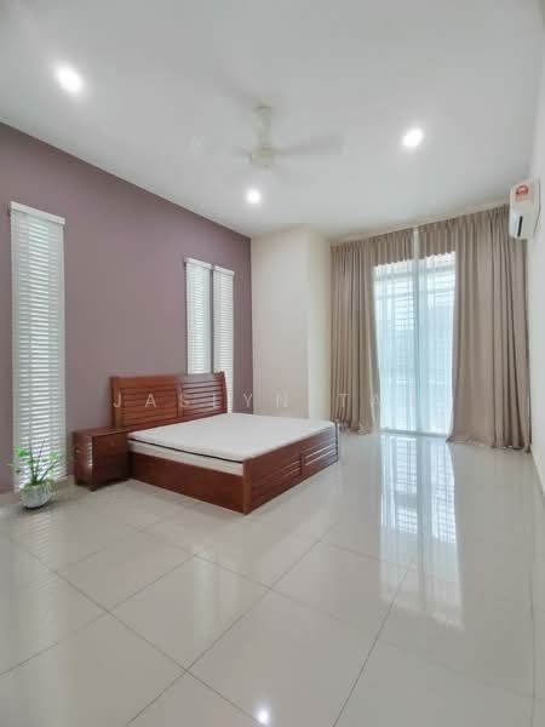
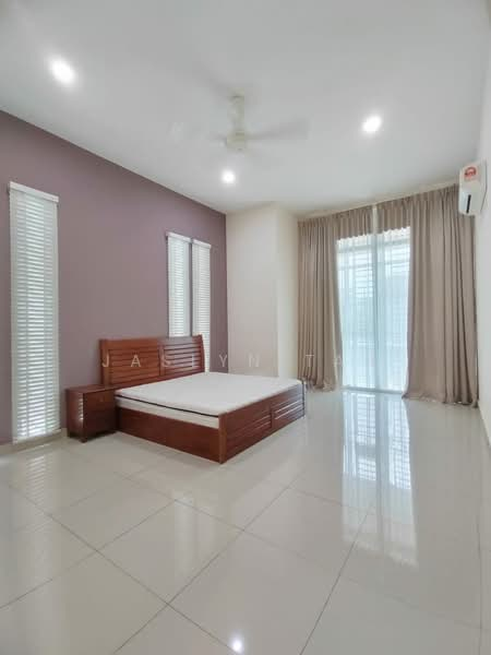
- potted plant (48, 465)
